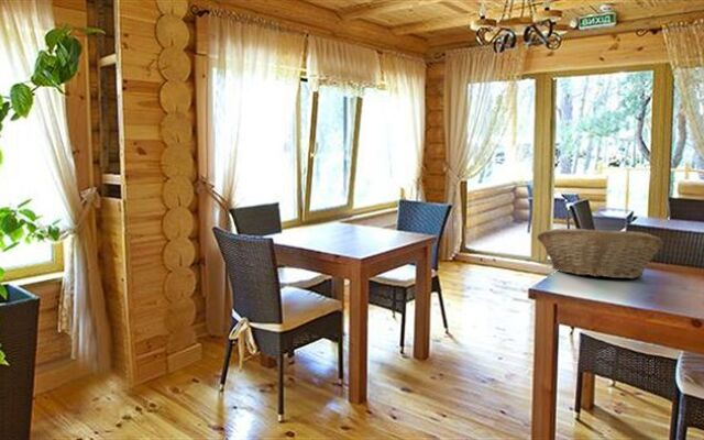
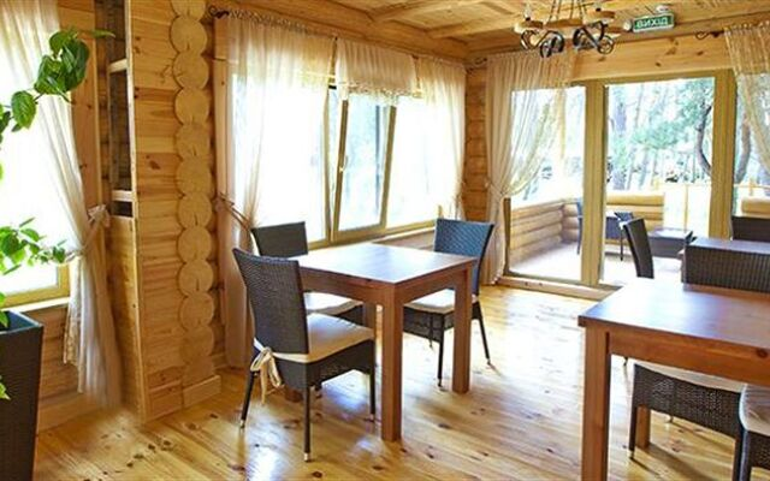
- fruit basket (596, 249)
